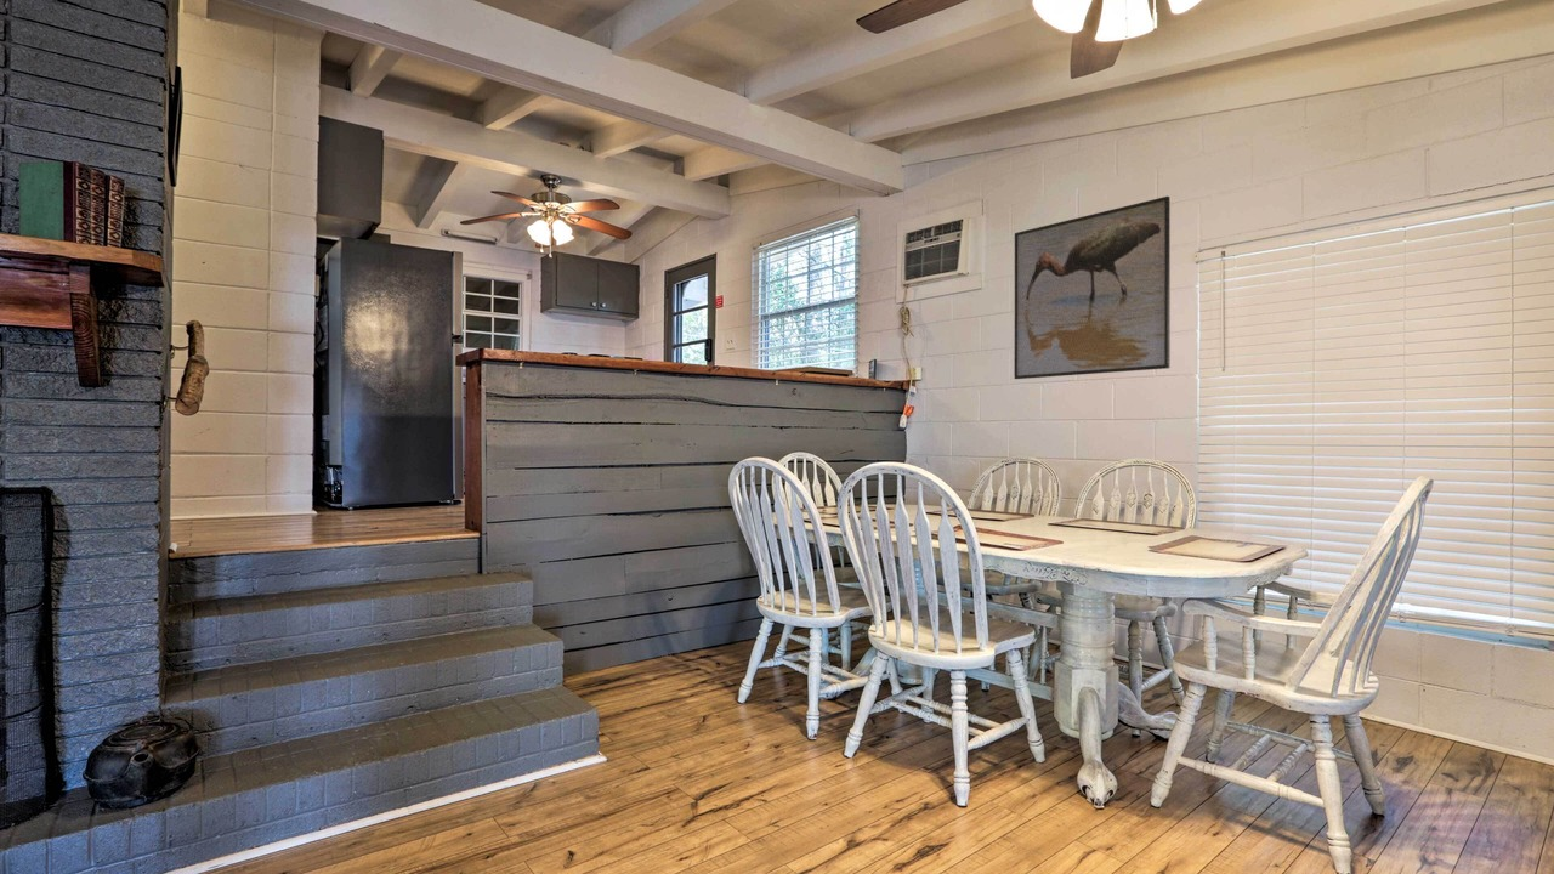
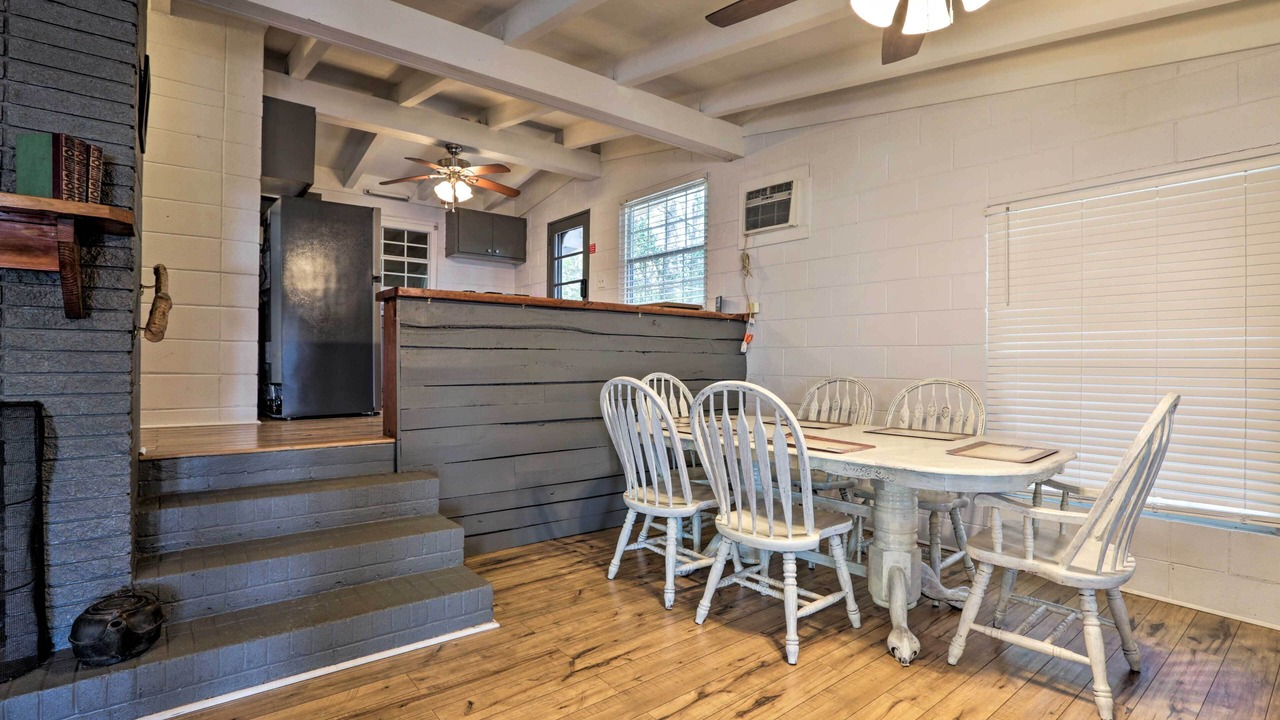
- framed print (1085, 295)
